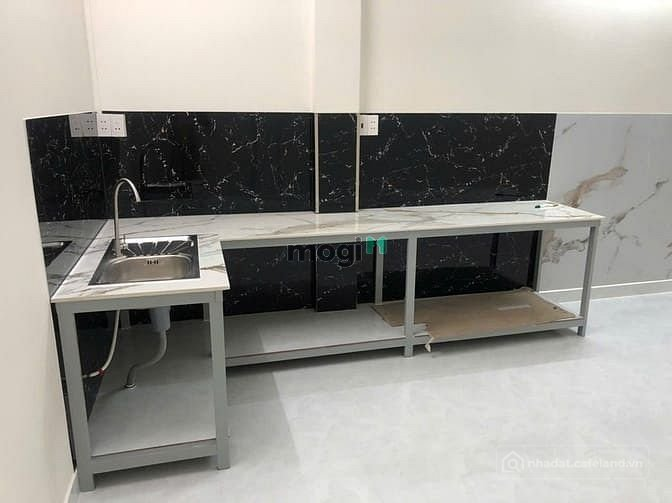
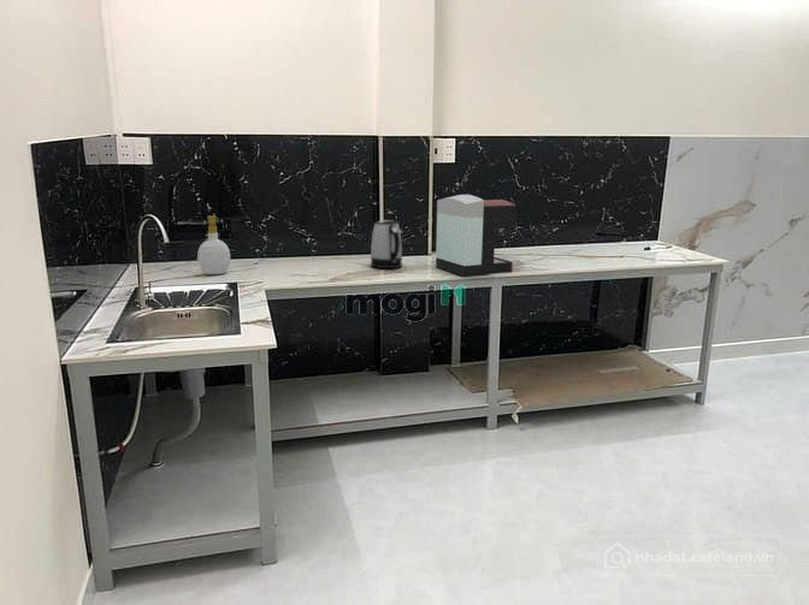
+ coffee maker (482, 231)
+ kettle (388, 243)
+ soap bottle (213, 244)
